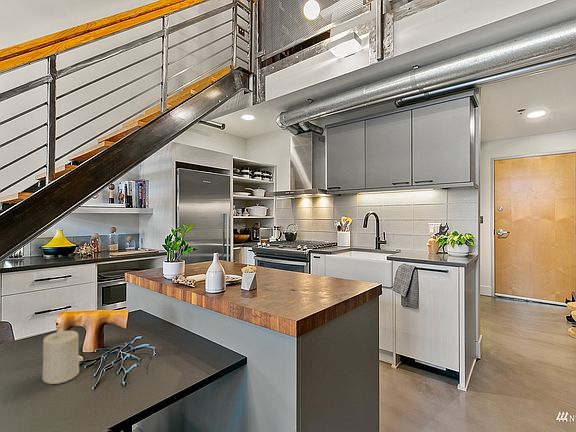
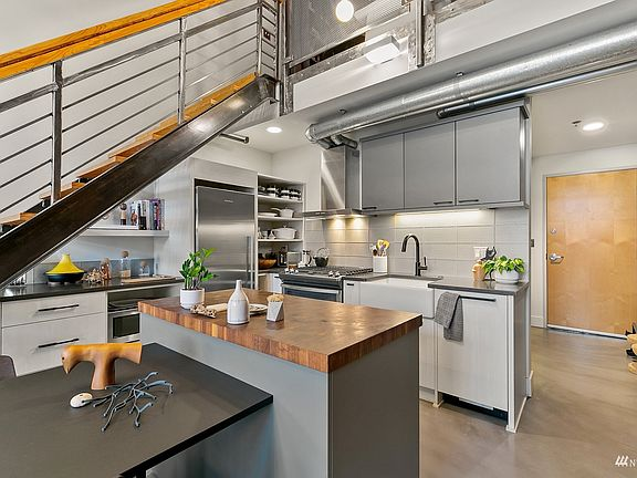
- candle (61, 351)
